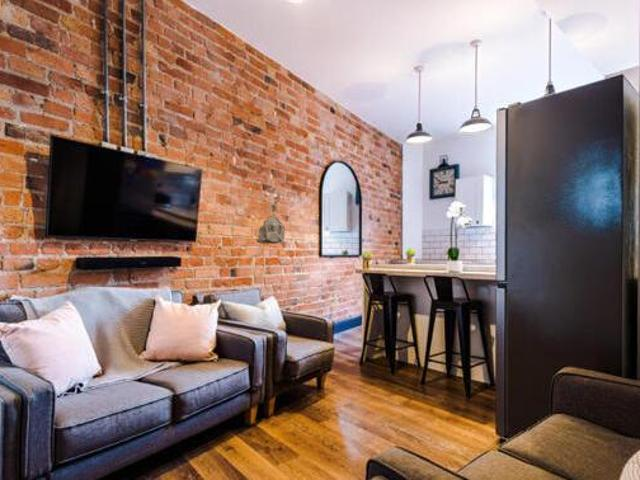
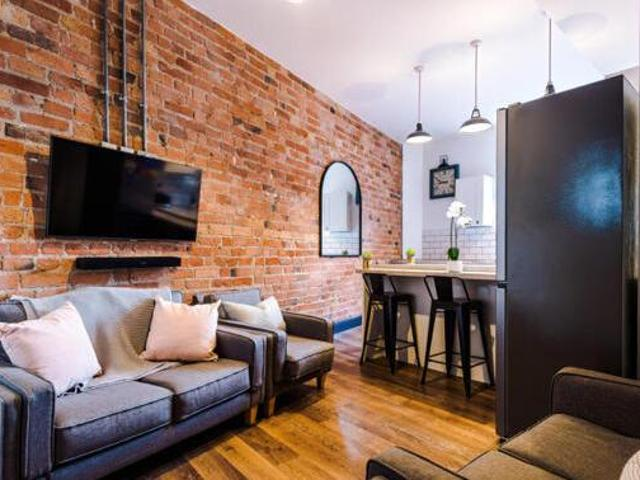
- stone relief (273, 229)
